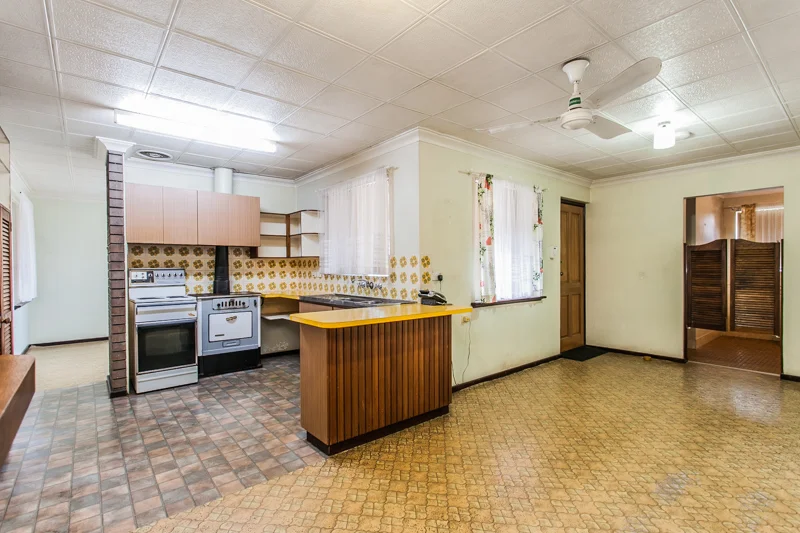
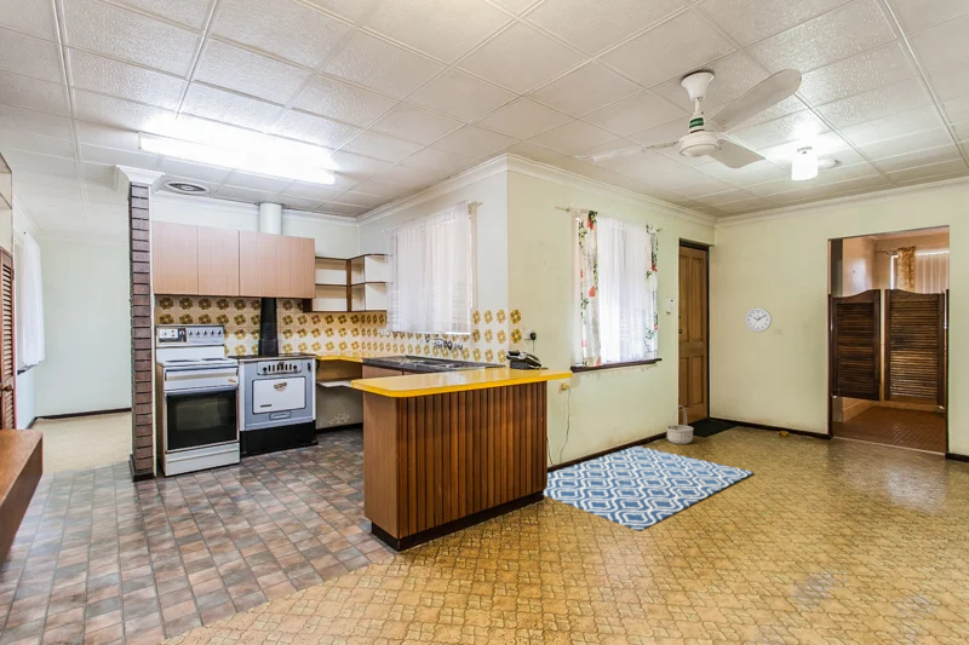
+ basket (680, 425)
+ rug (637, 478)
+ wall clock (757, 319)
